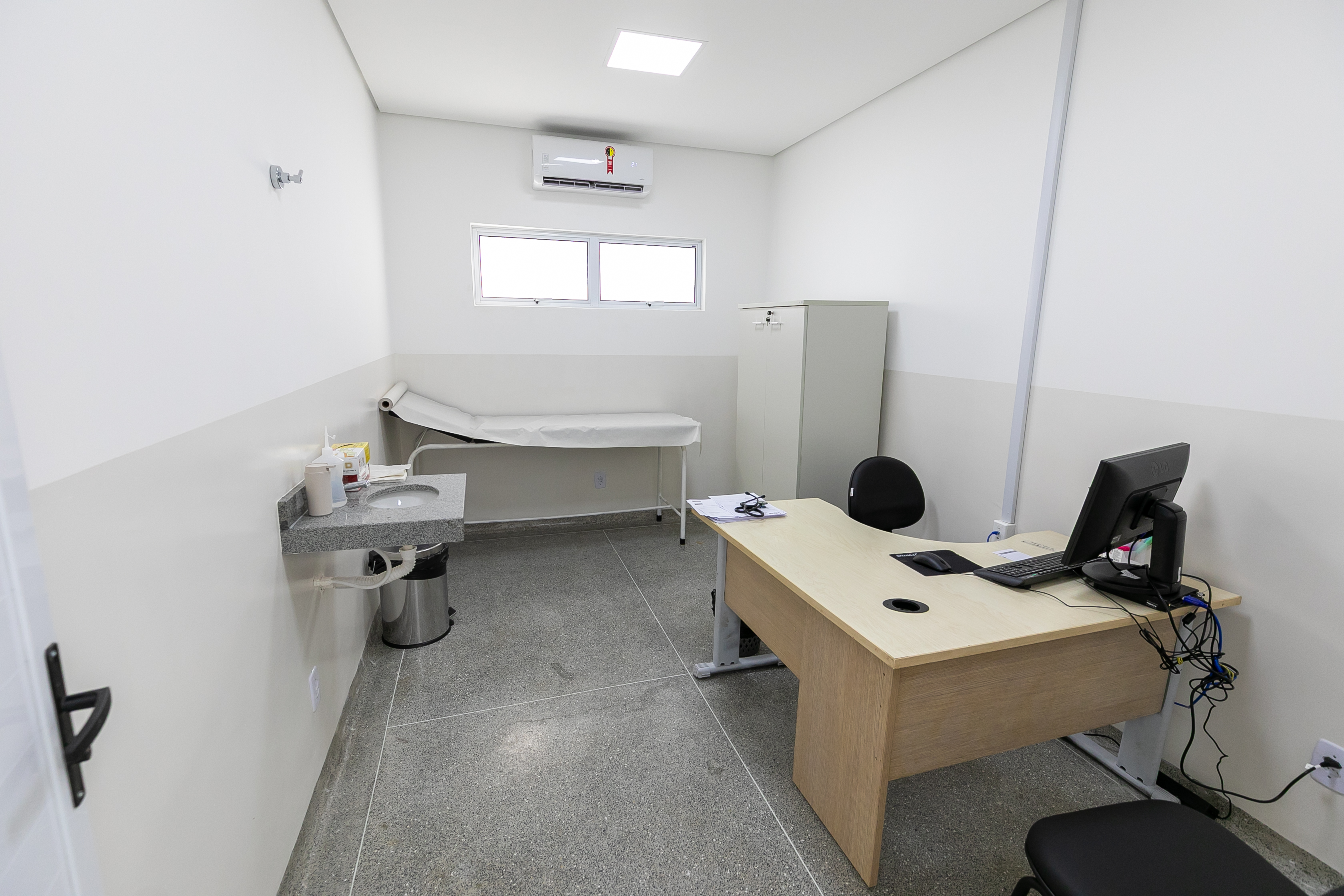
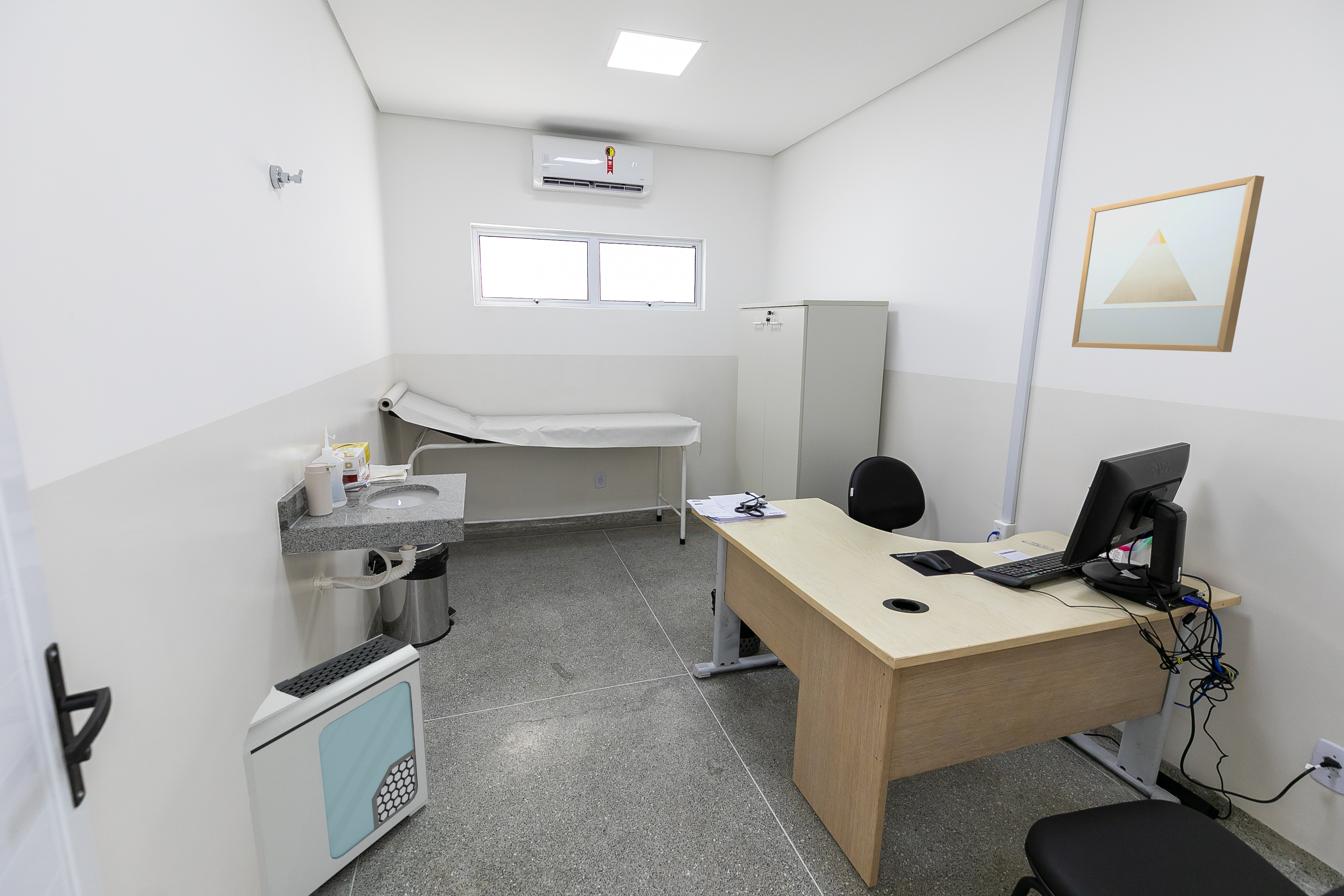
+ wall art (1155, 273)
+ air purifier (328, 764)
